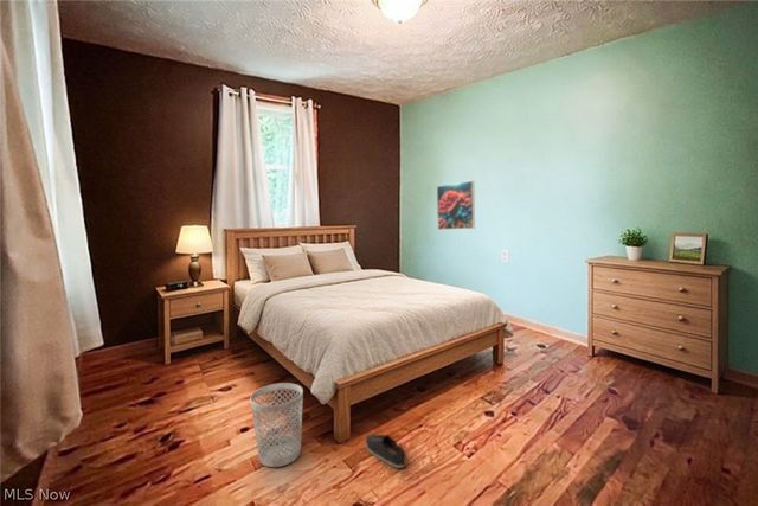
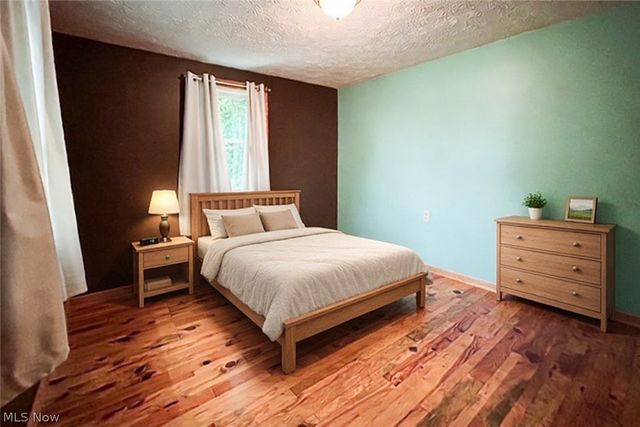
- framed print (455, 206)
- wastebasket (277, 424)
- shoe (384, 443)
